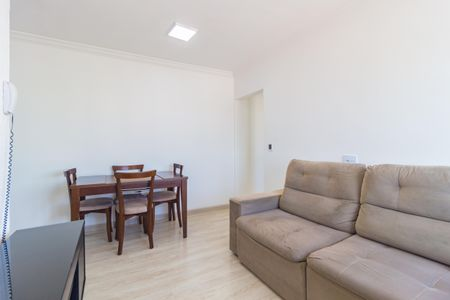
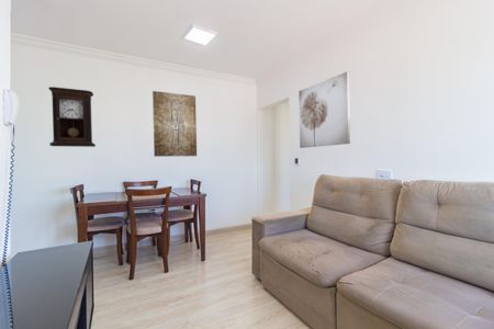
+ wall art (321, 114)
+ pendulum clock (72, 117)
+ wall art (175, 125)
